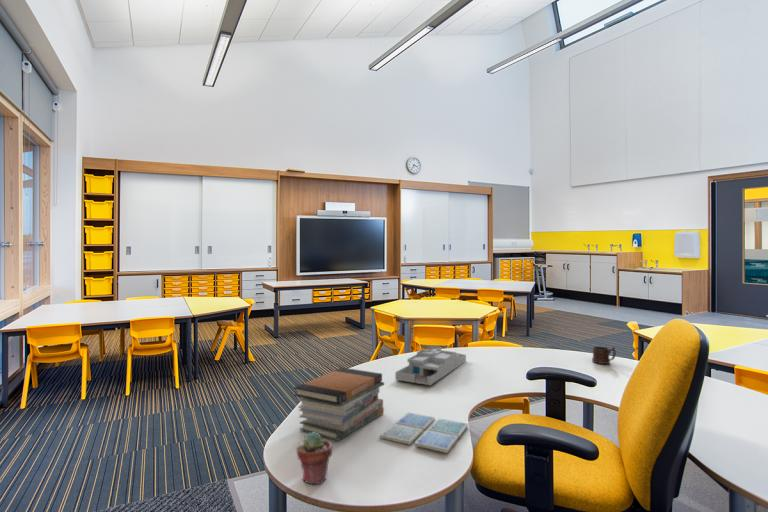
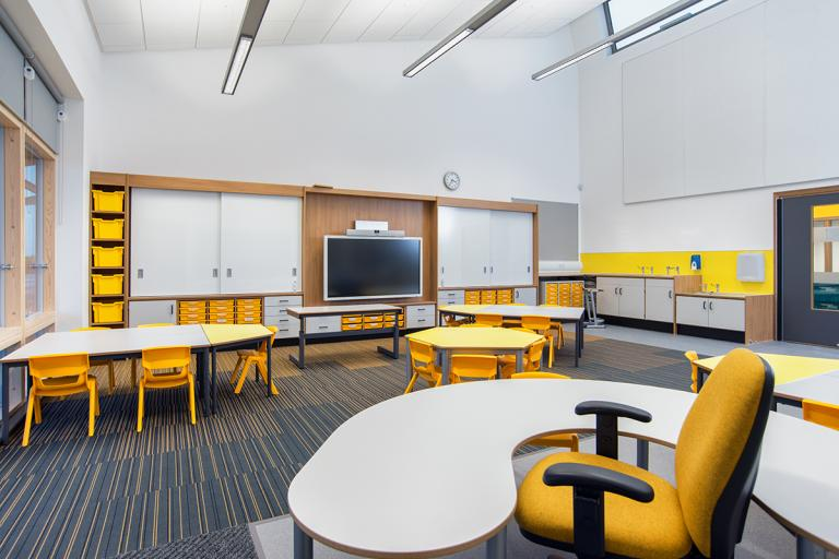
- desk organizer (433, 360)
- mug (604, 354)
- drink coaster (424, 429)
- book stack (341, 401)
- potted succulent (314, 455)
